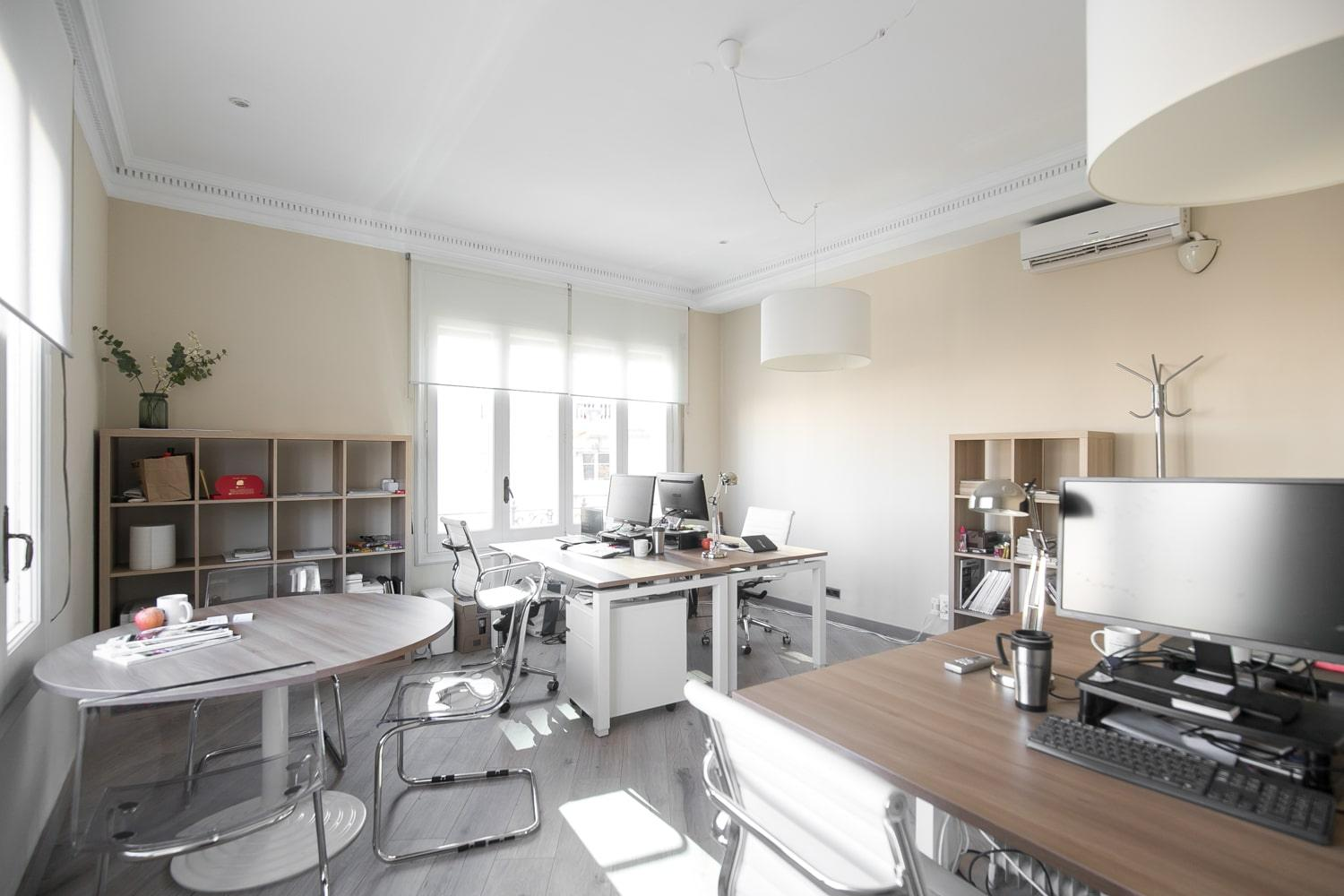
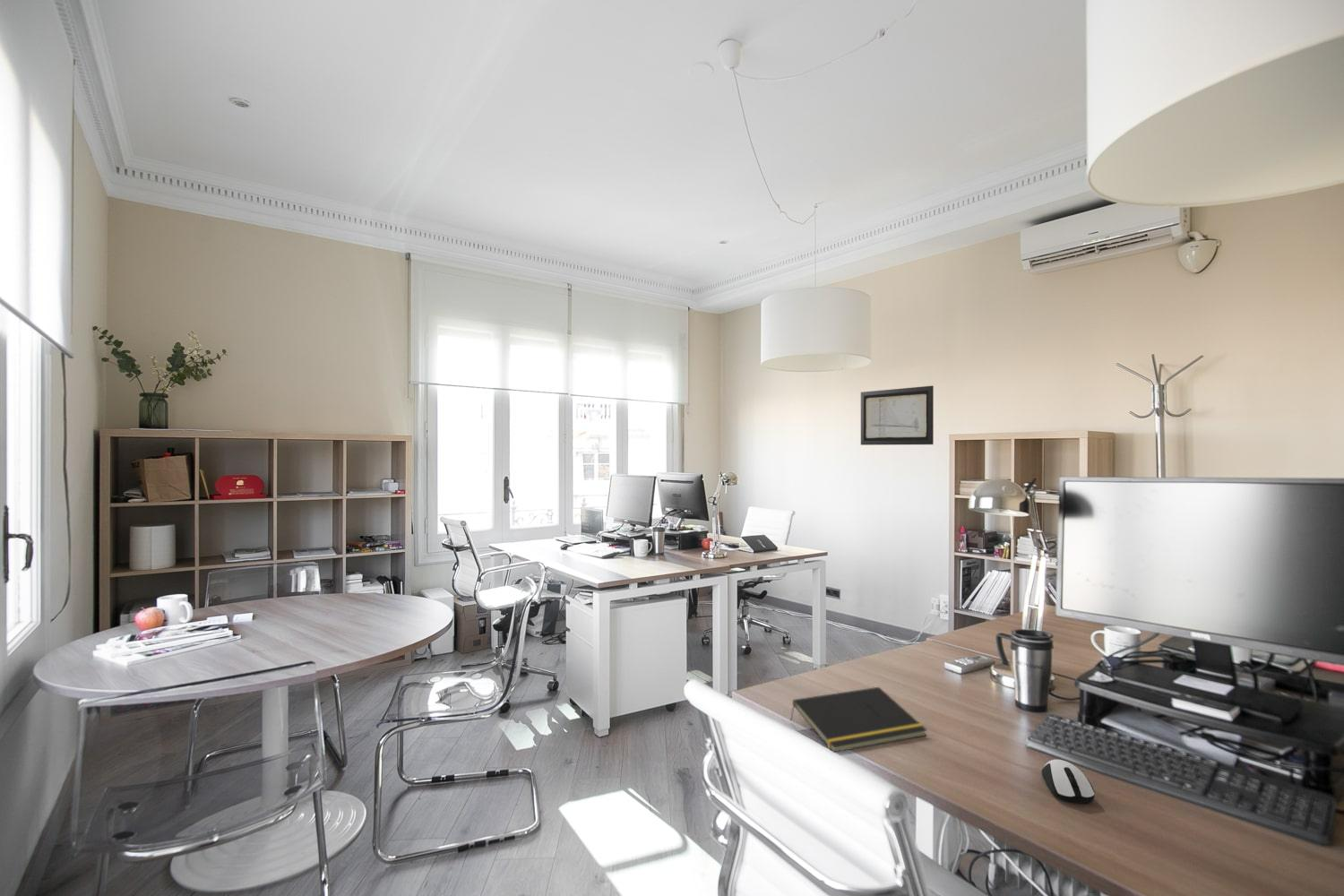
+ wall art (894, 417)
+ computer mouse (1065, 776)
+ notepad (857, 717)
